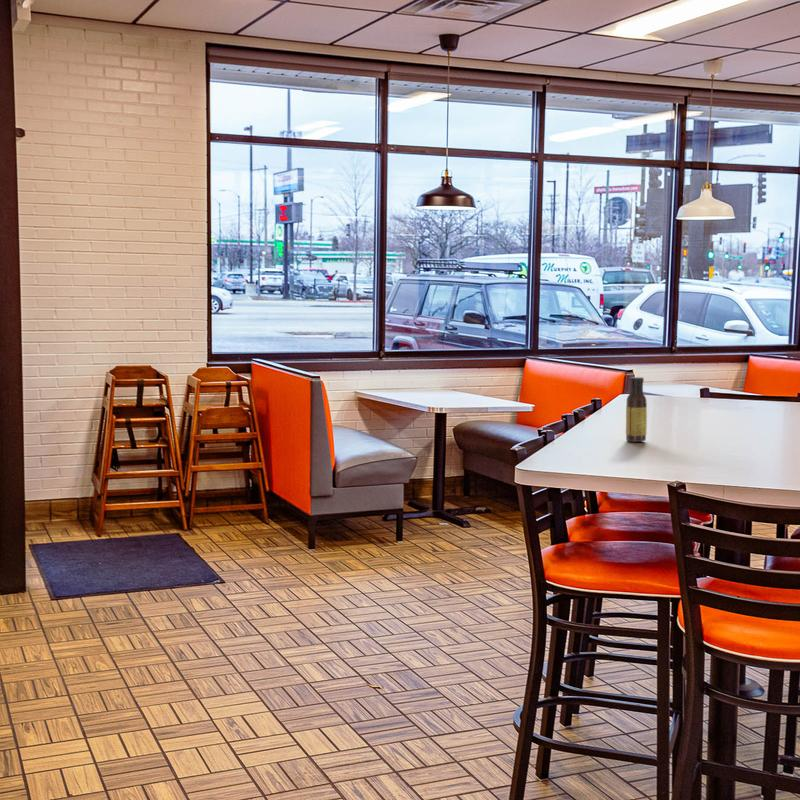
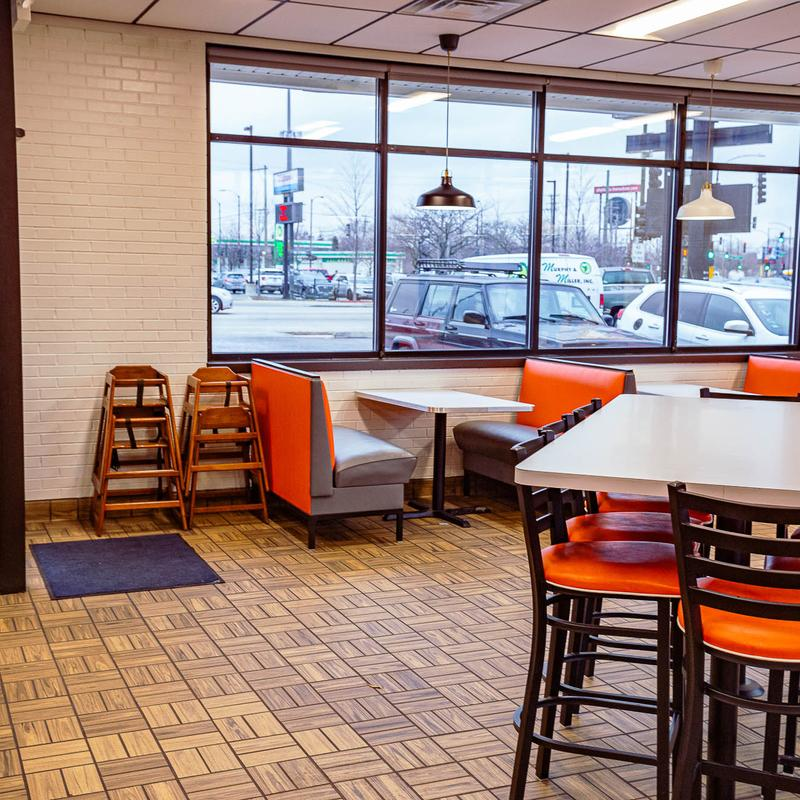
- sauce bottle (636, 409)
